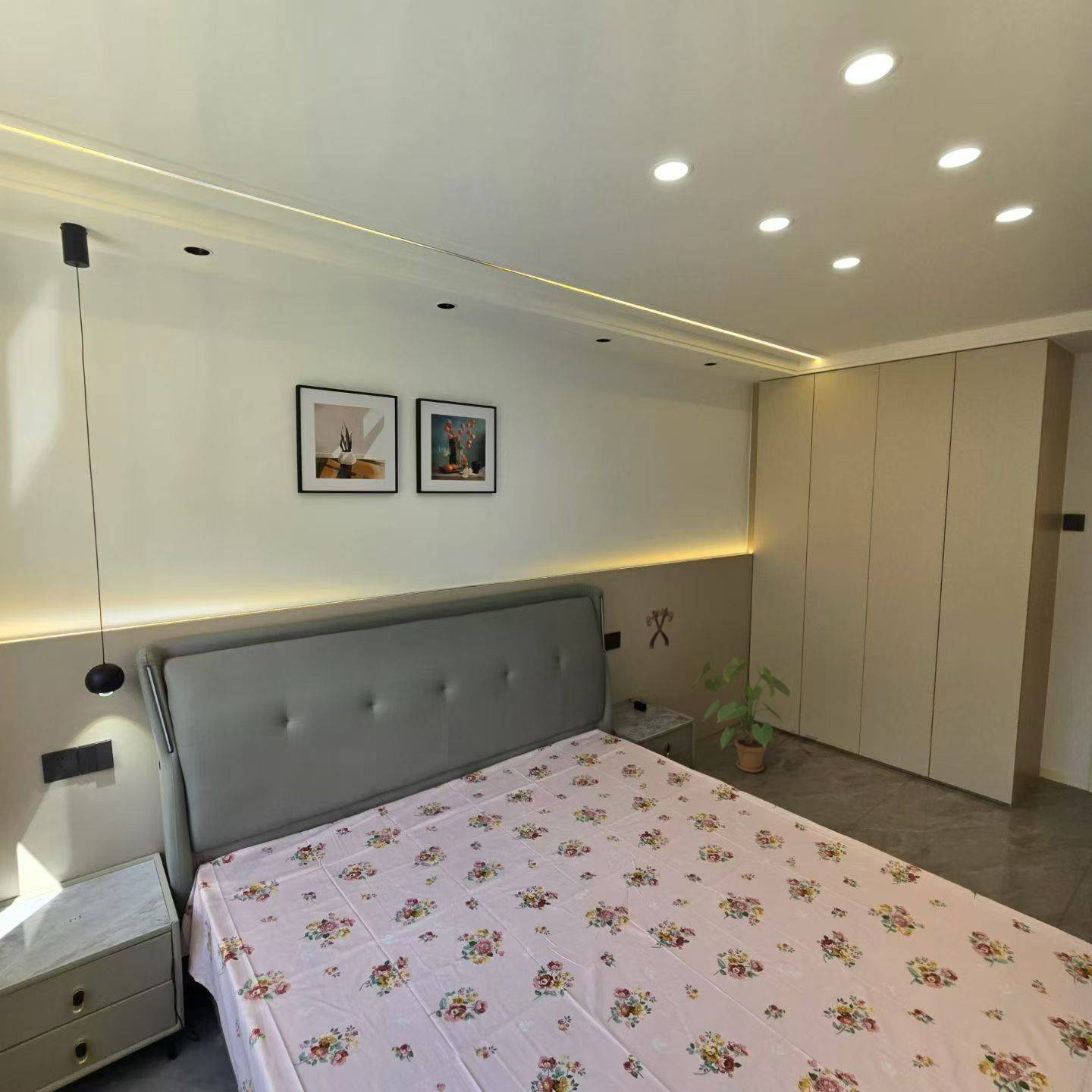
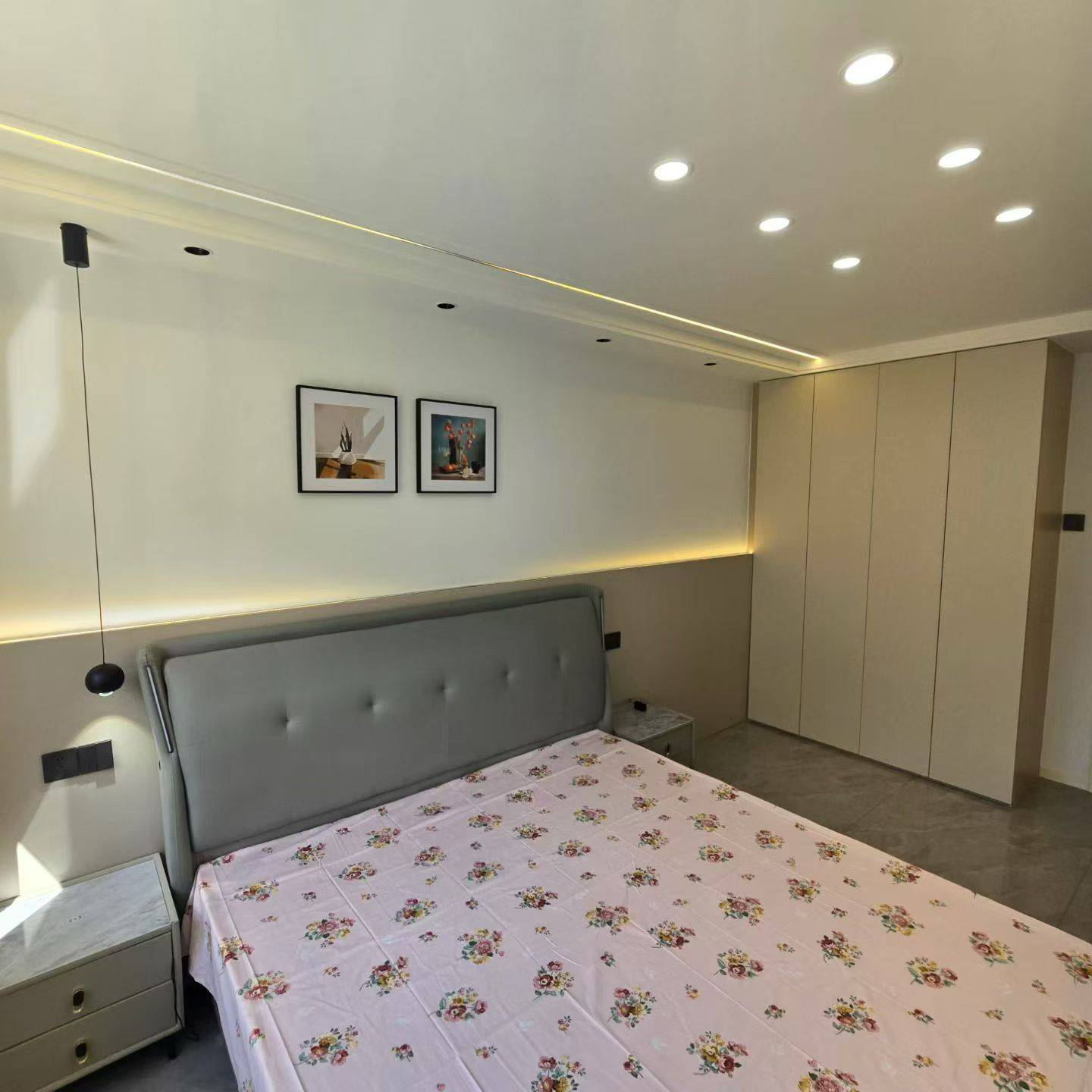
- house plant (744, 711)
- decorative ornament (660, 628)
